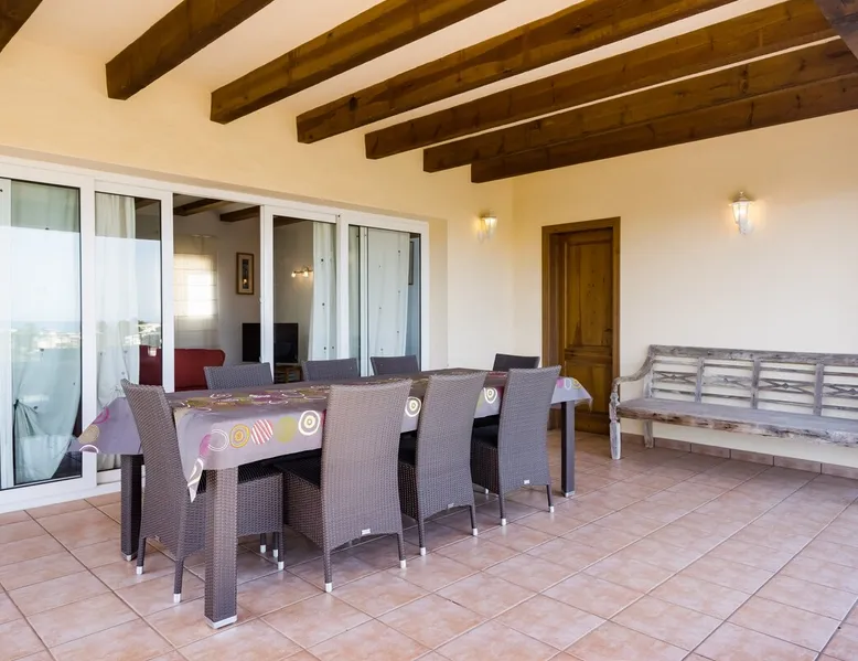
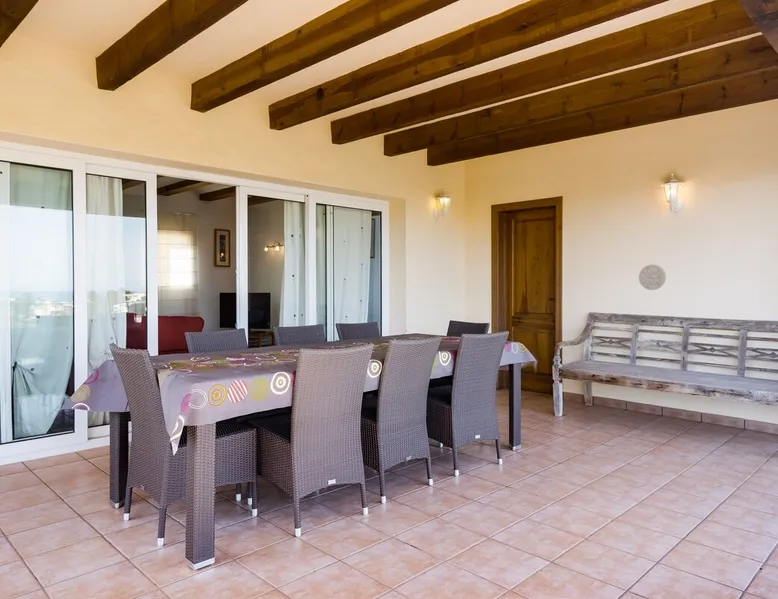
+ decorative medallion (651, 277)
